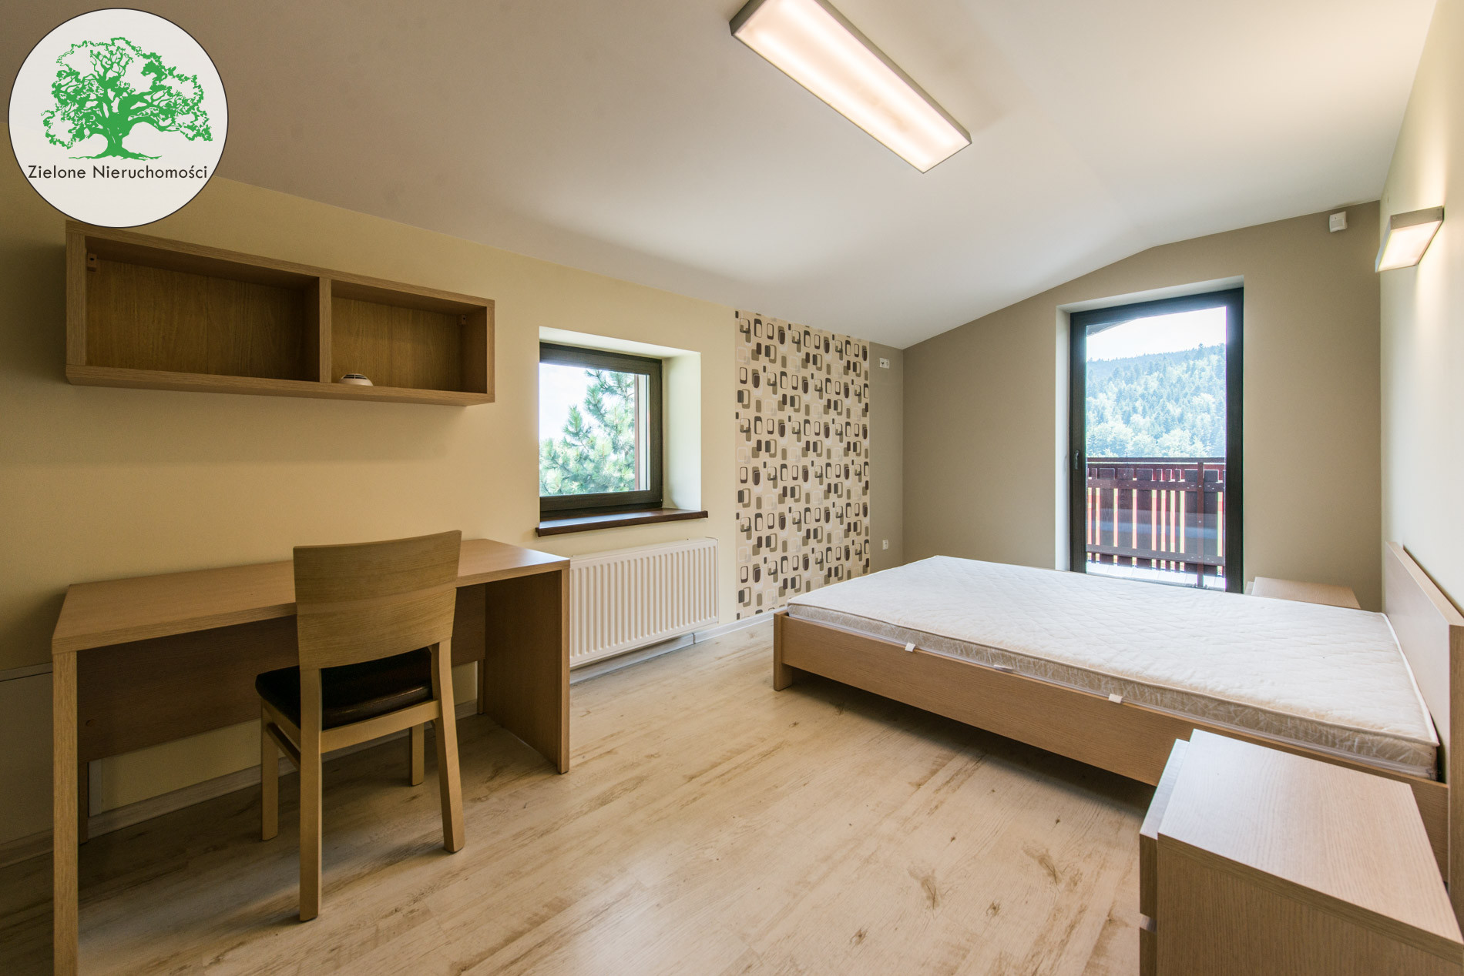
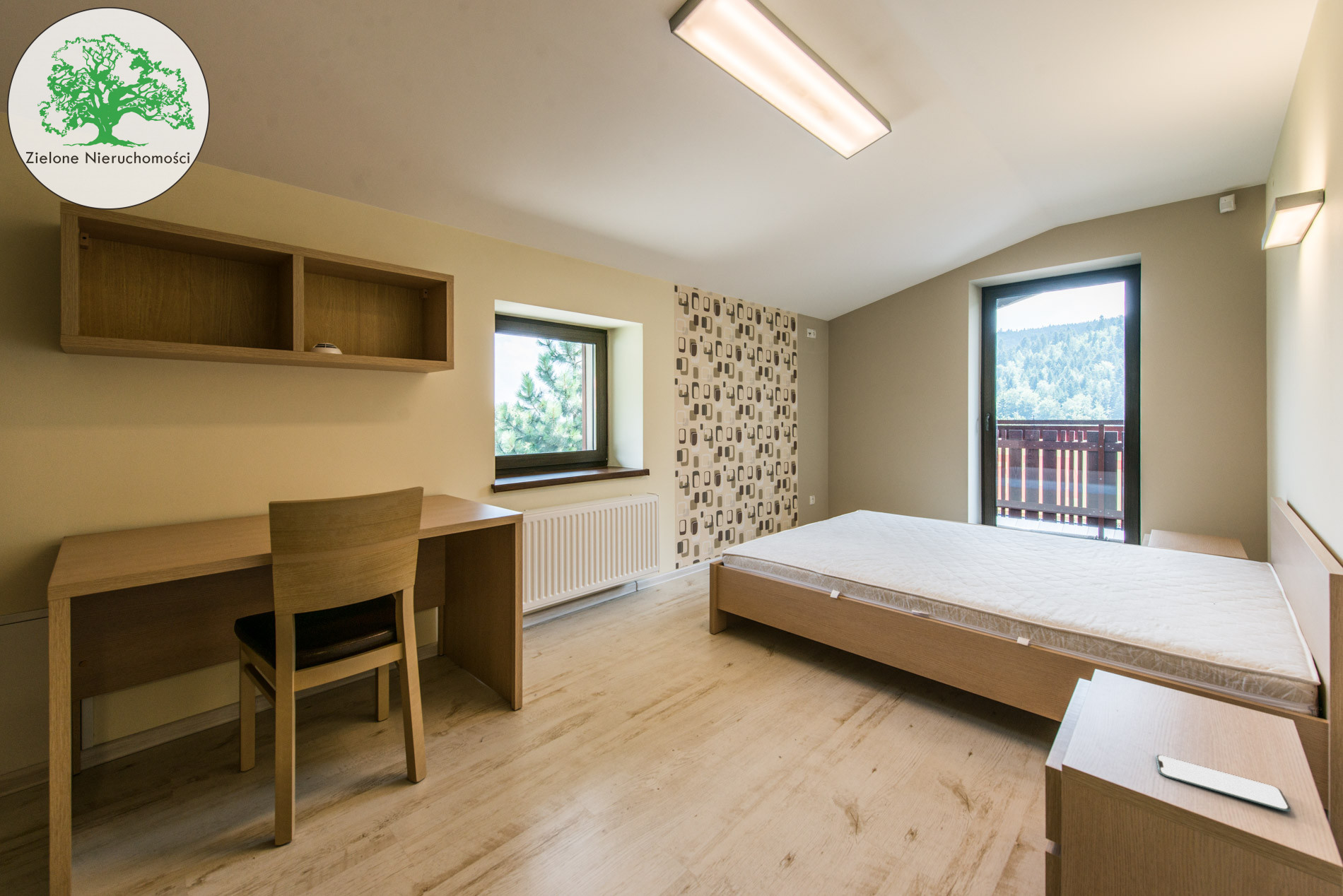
+ smartphone (1218, 781)
